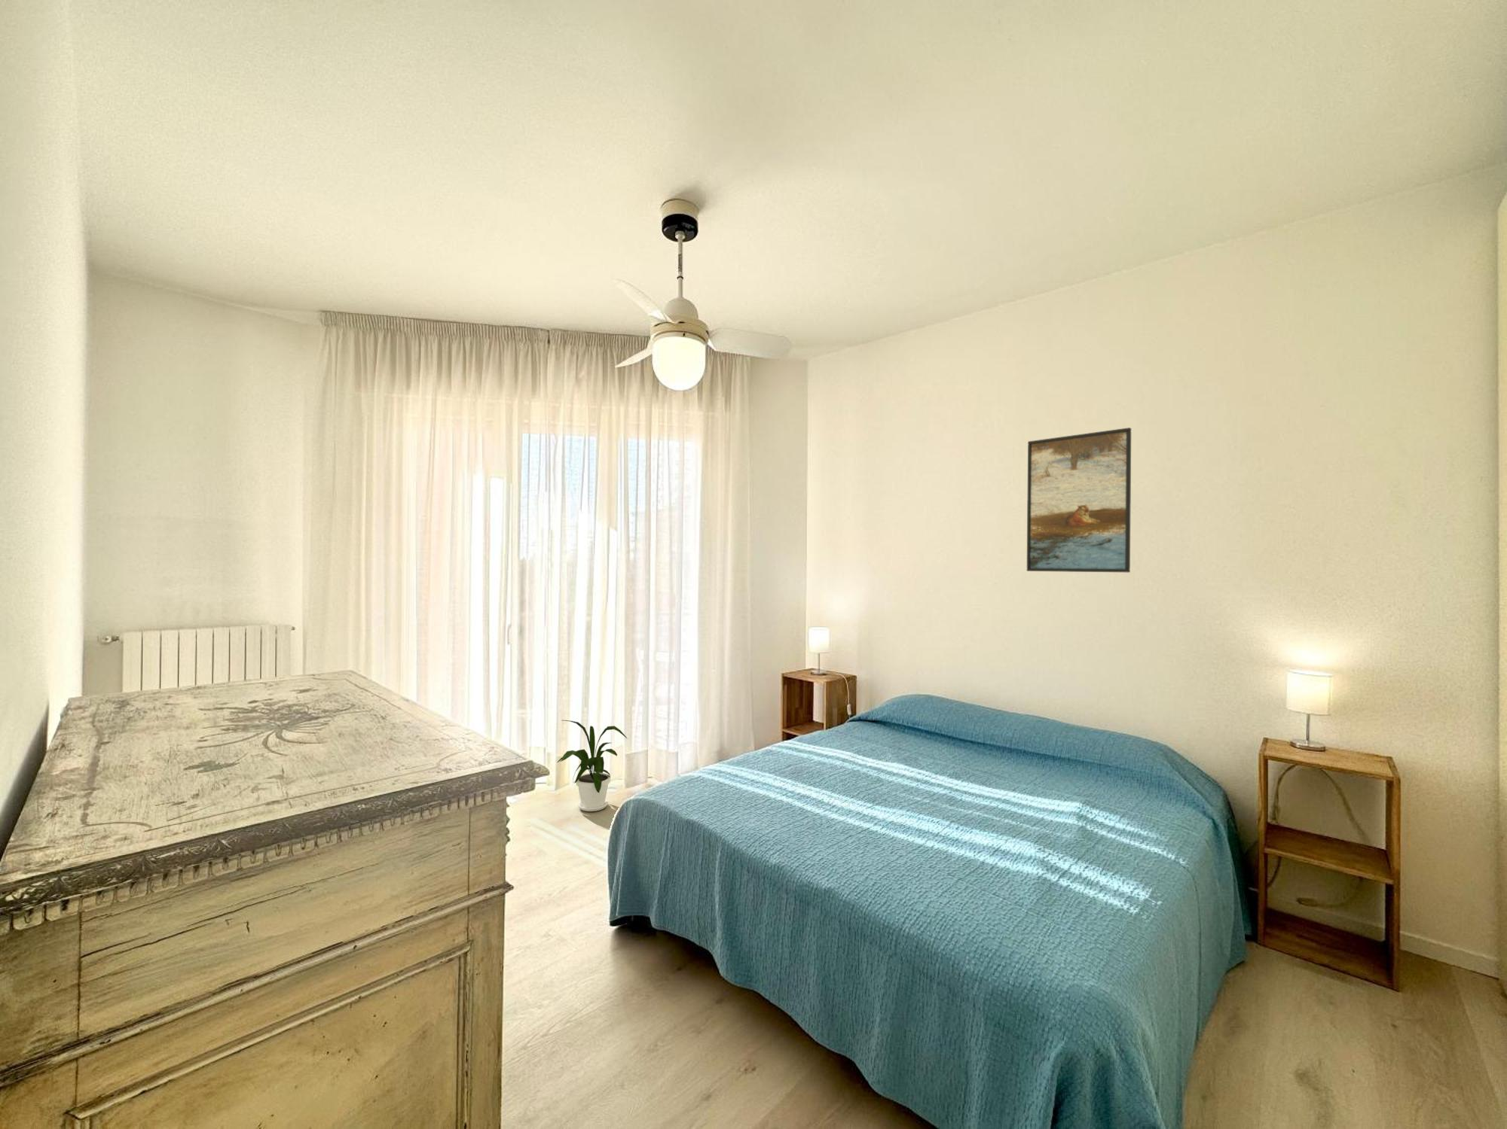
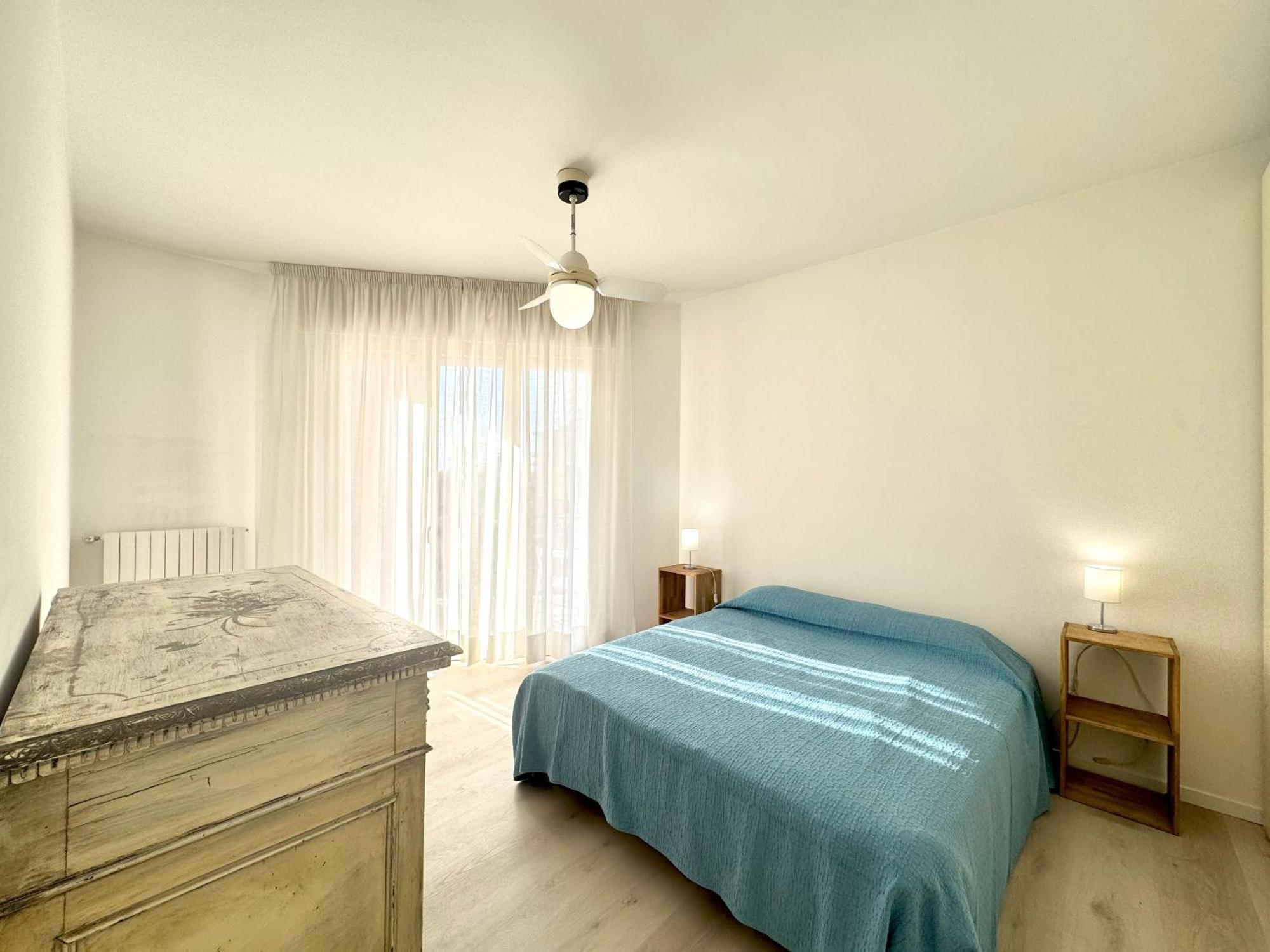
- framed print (1076, 503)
- house plant (591, 763)
